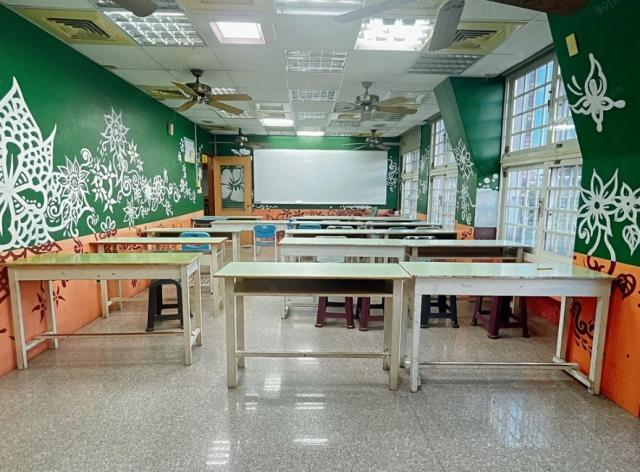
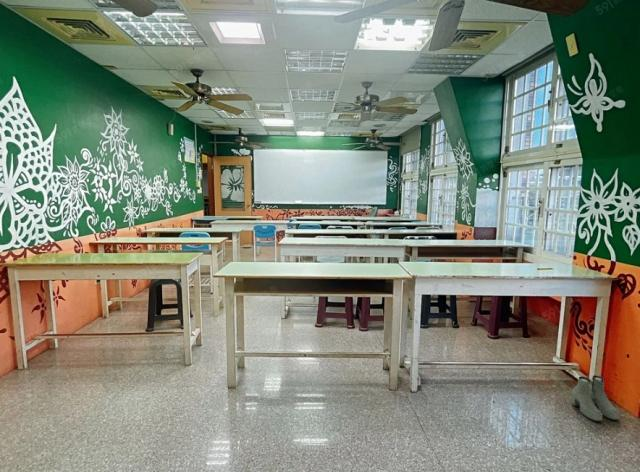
+ boots (595, 396)
